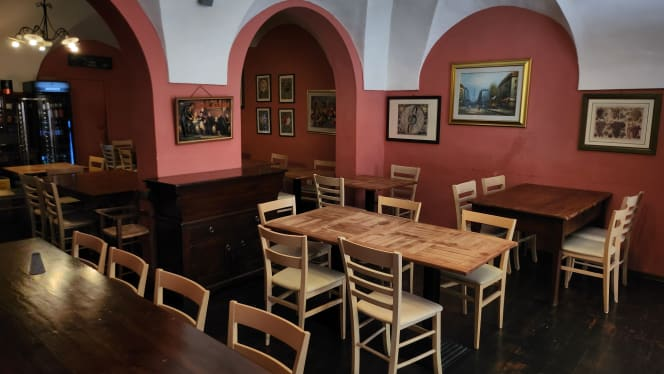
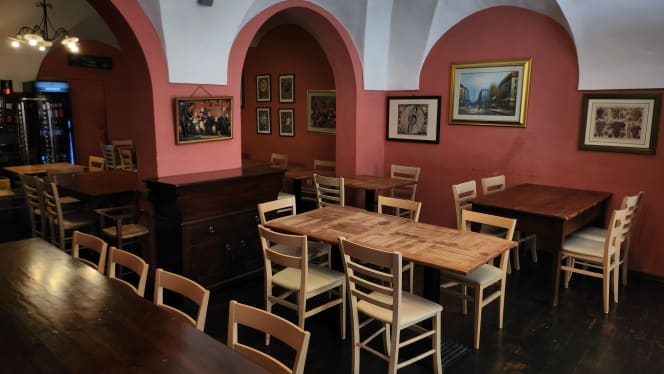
- saltshaker (36, 262)
